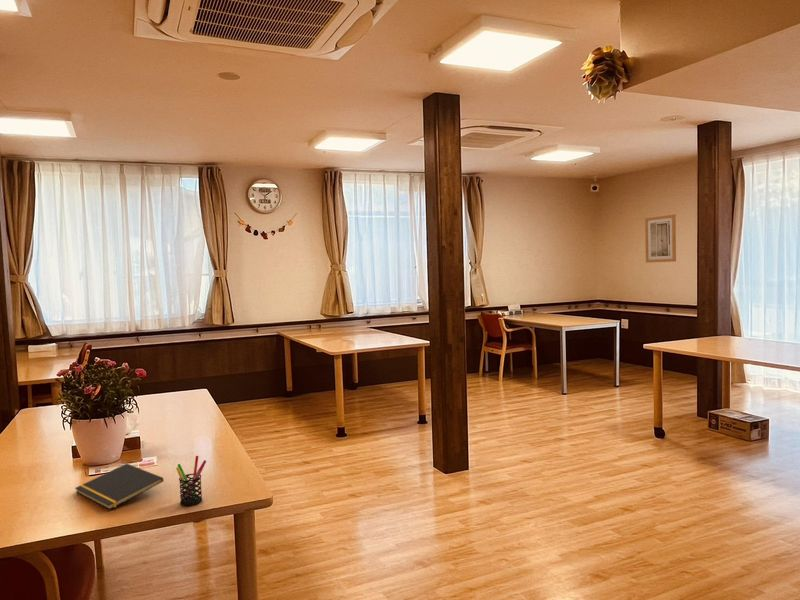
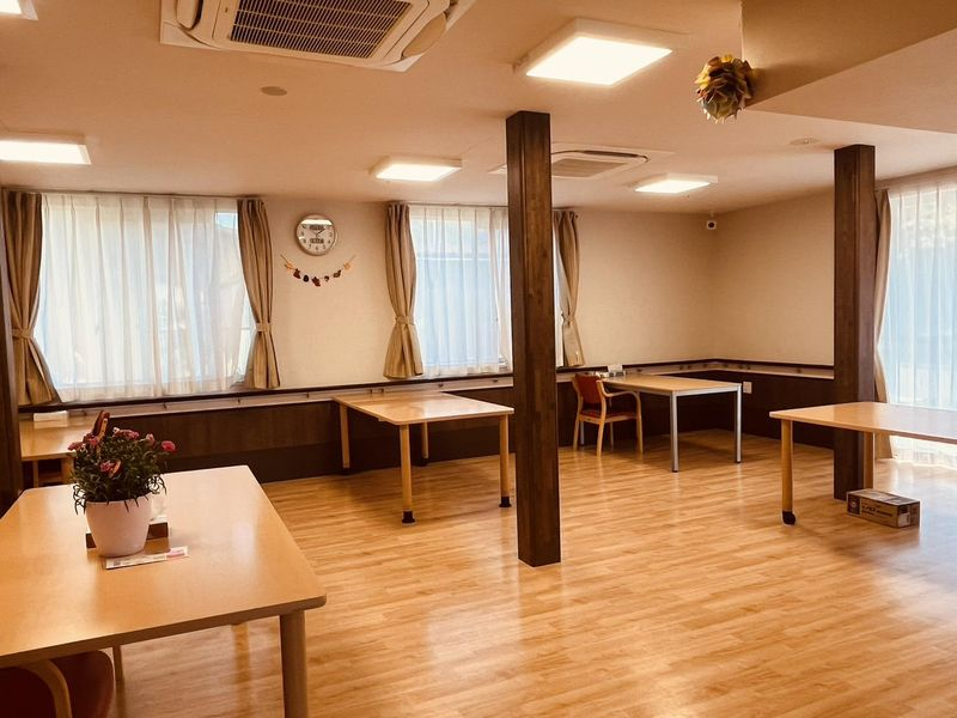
- notepad (119, 484)
- pen holder (189, 479)
- wall art (660, 239)
